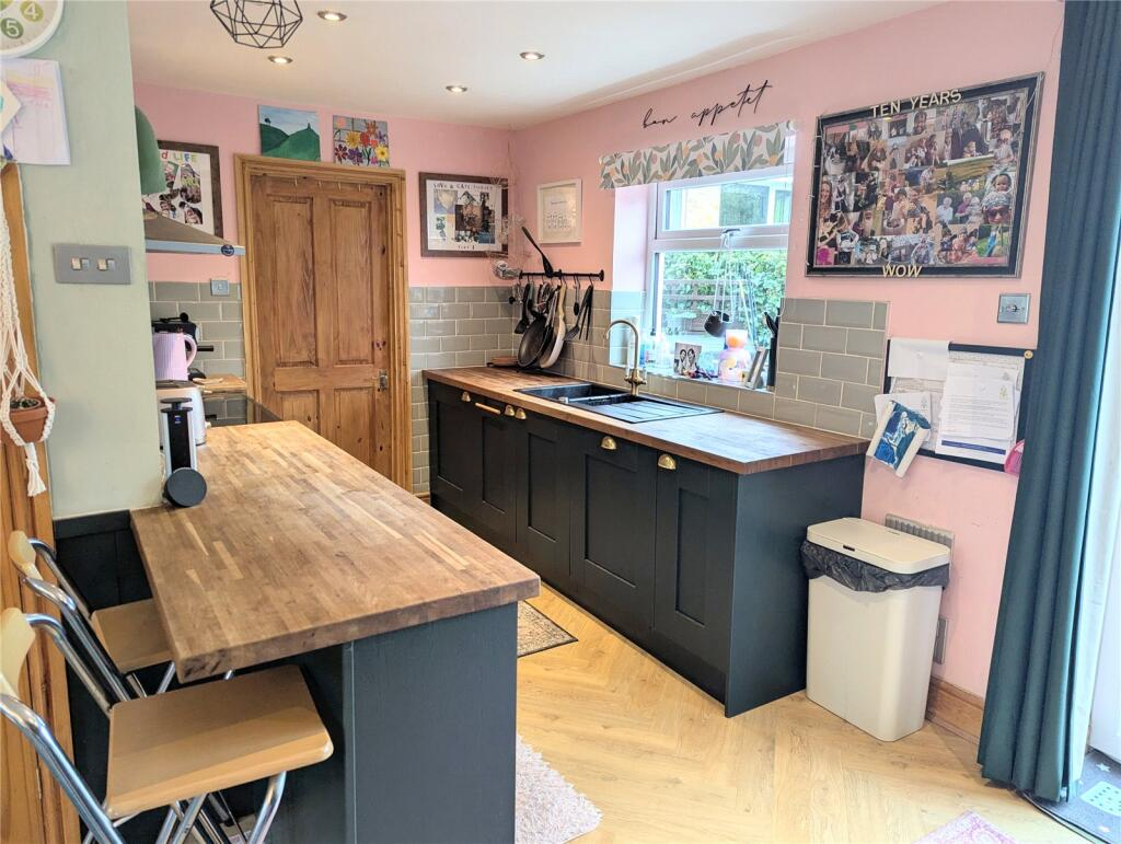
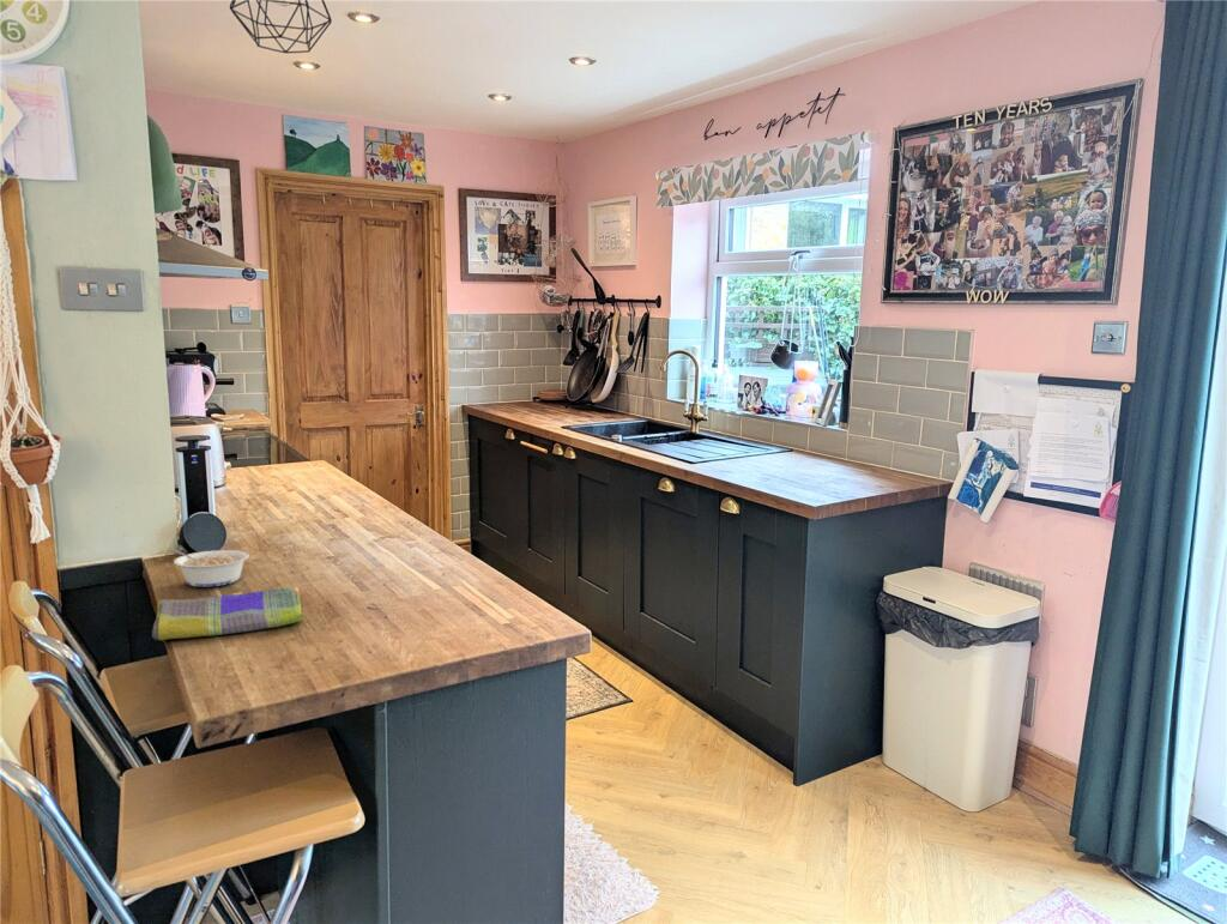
+ legume (208, 567)
+ dish towel (229, 611)
